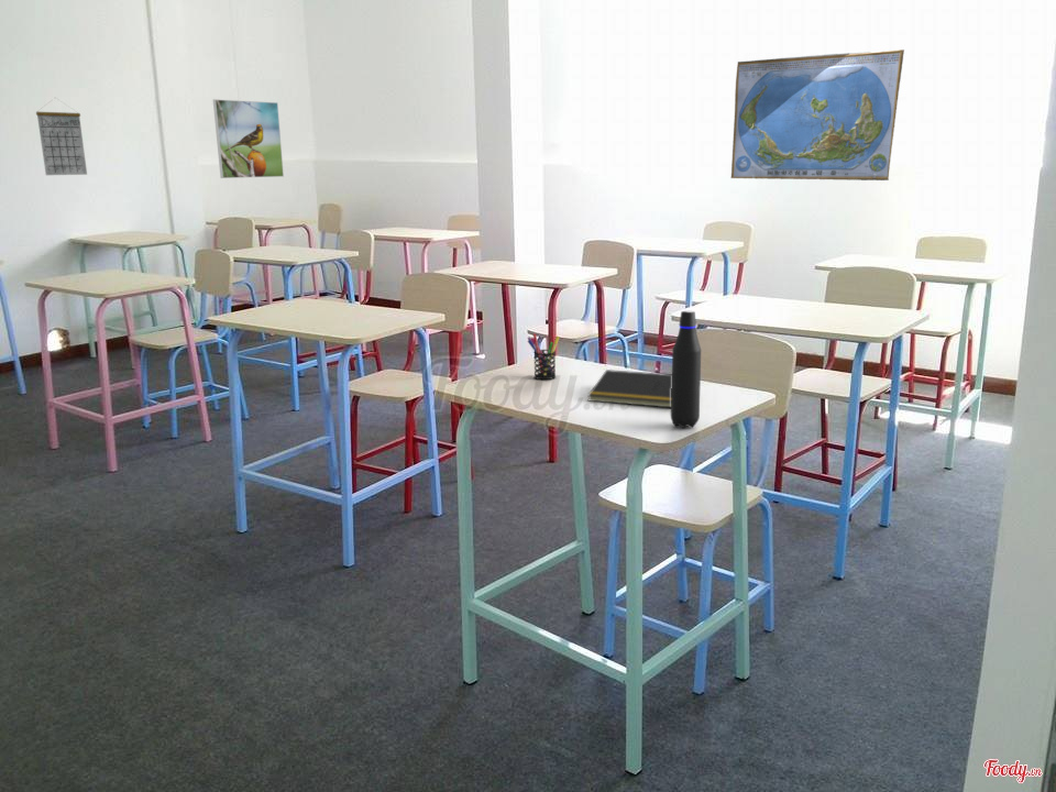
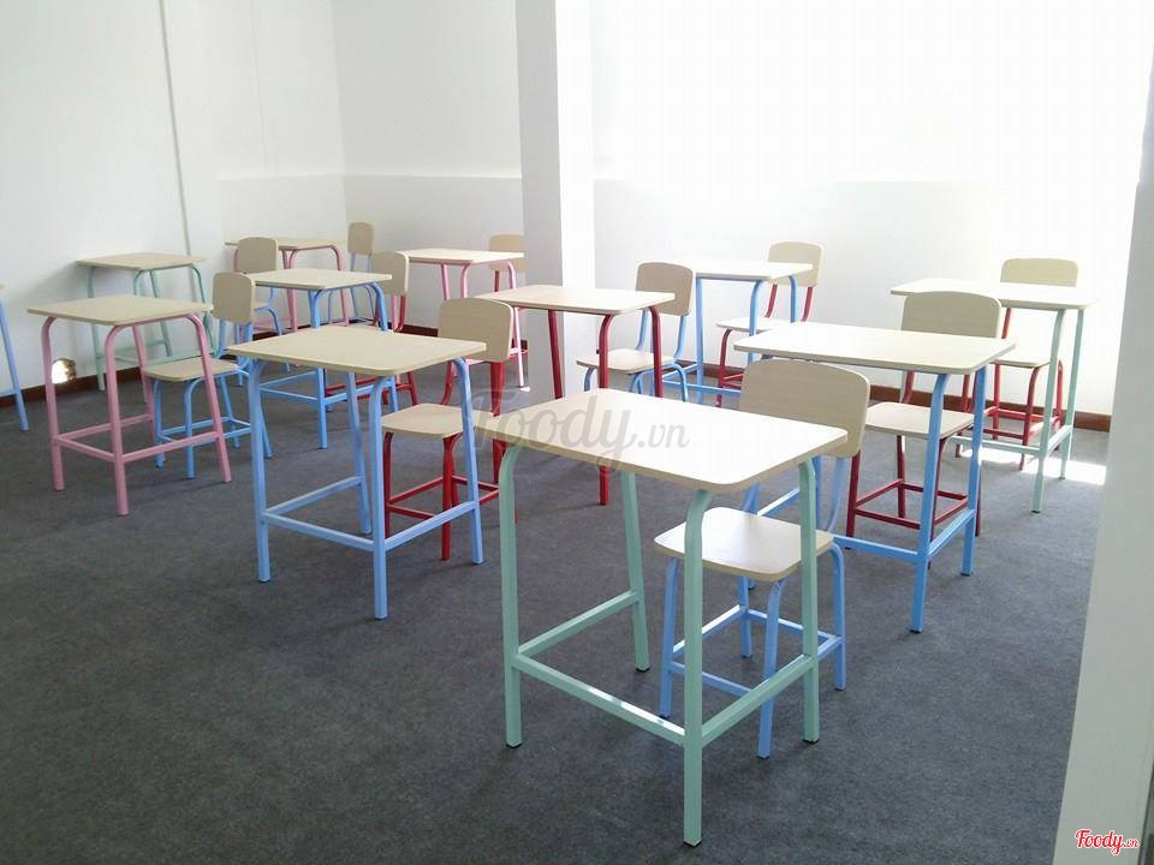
- calendar (62, 136)
- world map (811, 118)
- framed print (250, 139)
- notepad (640, 387)
- pen holder (544, 355)
- water bottle (685, 370)
